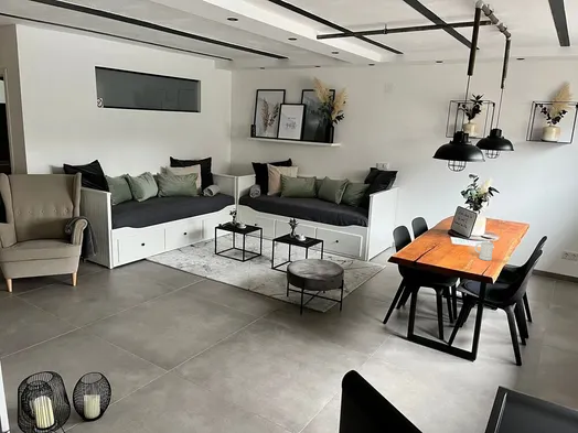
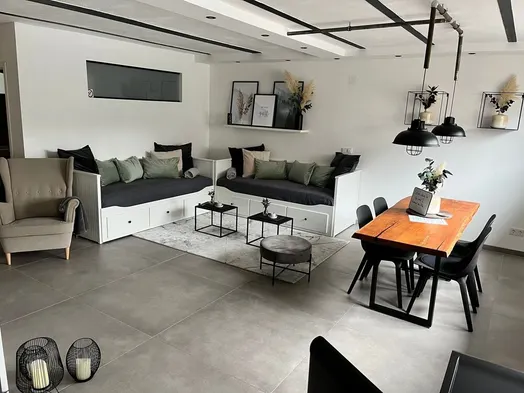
- mug (483, 250)
